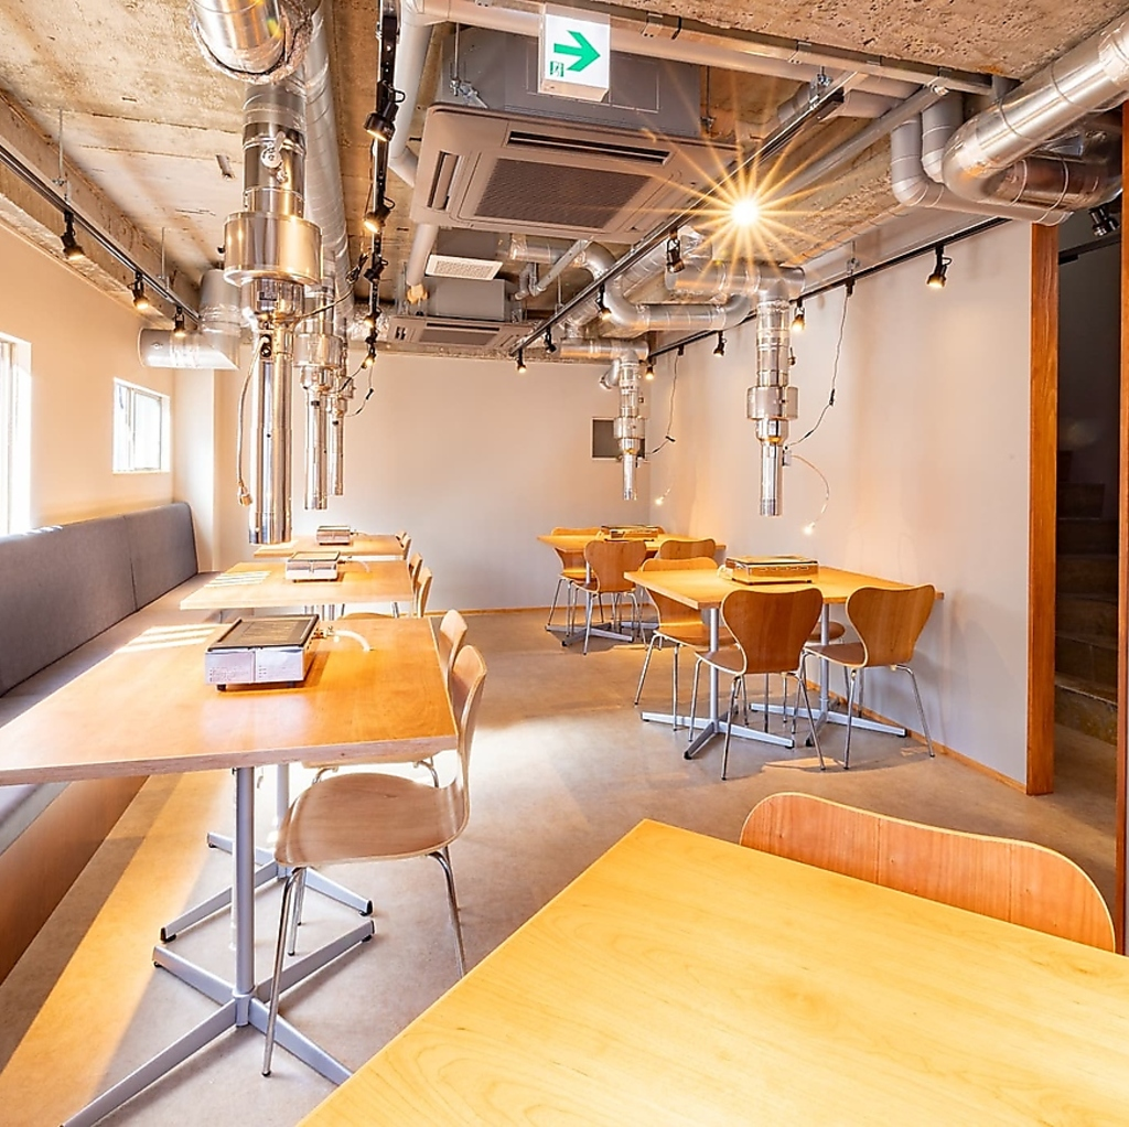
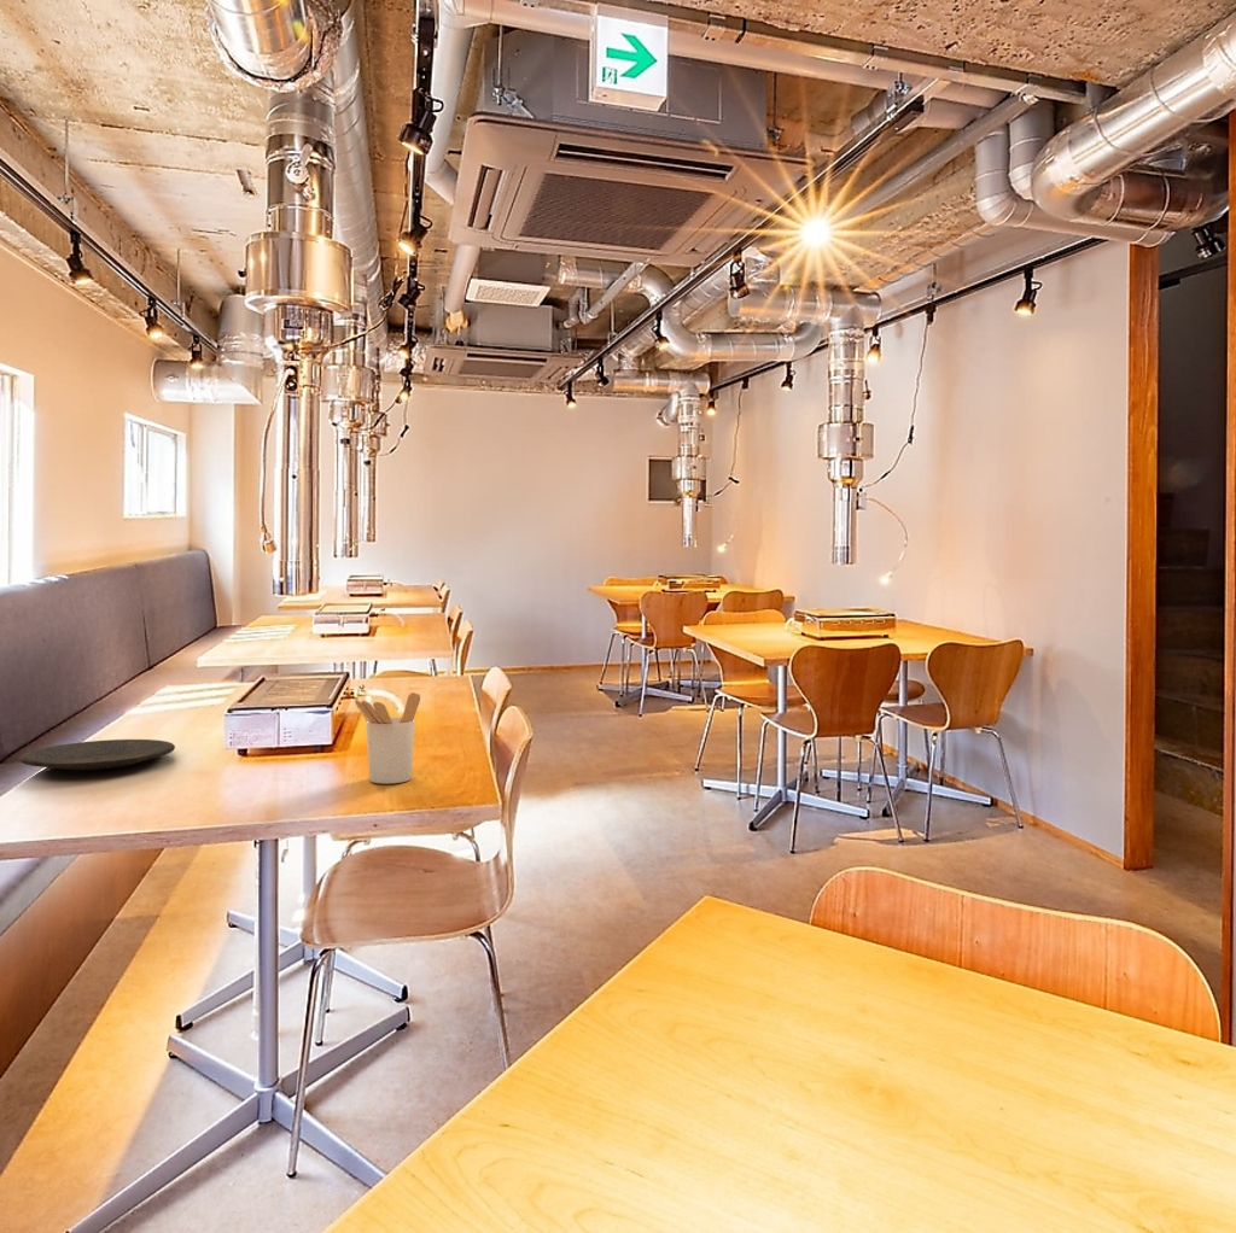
+ utensil holder (384, 737)
+ plate (100, 756)
